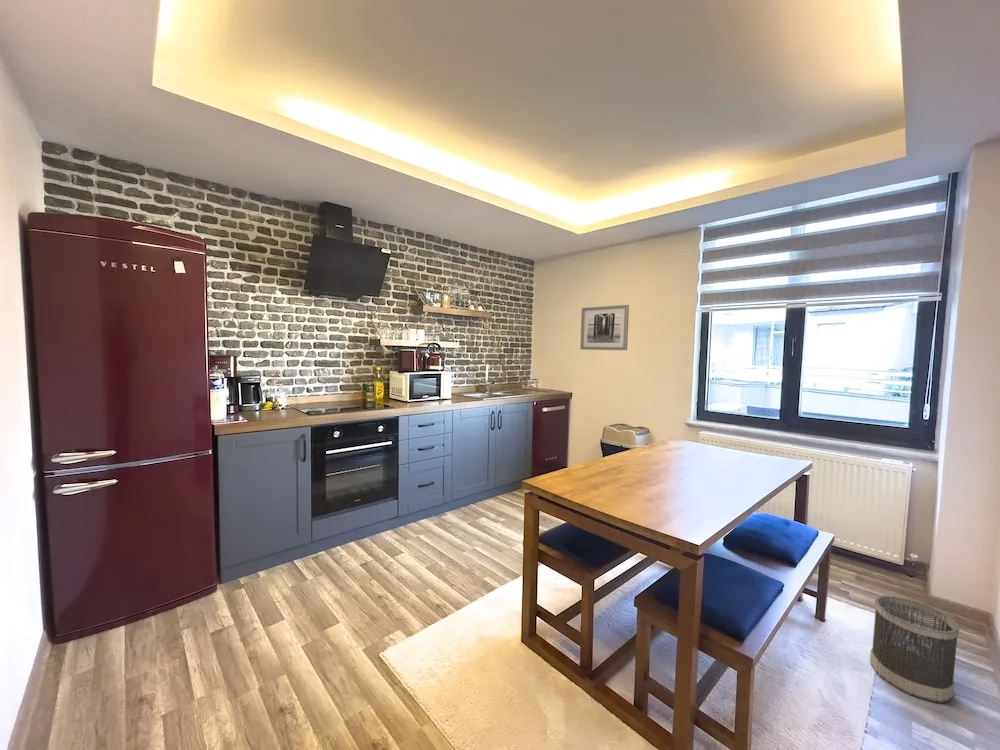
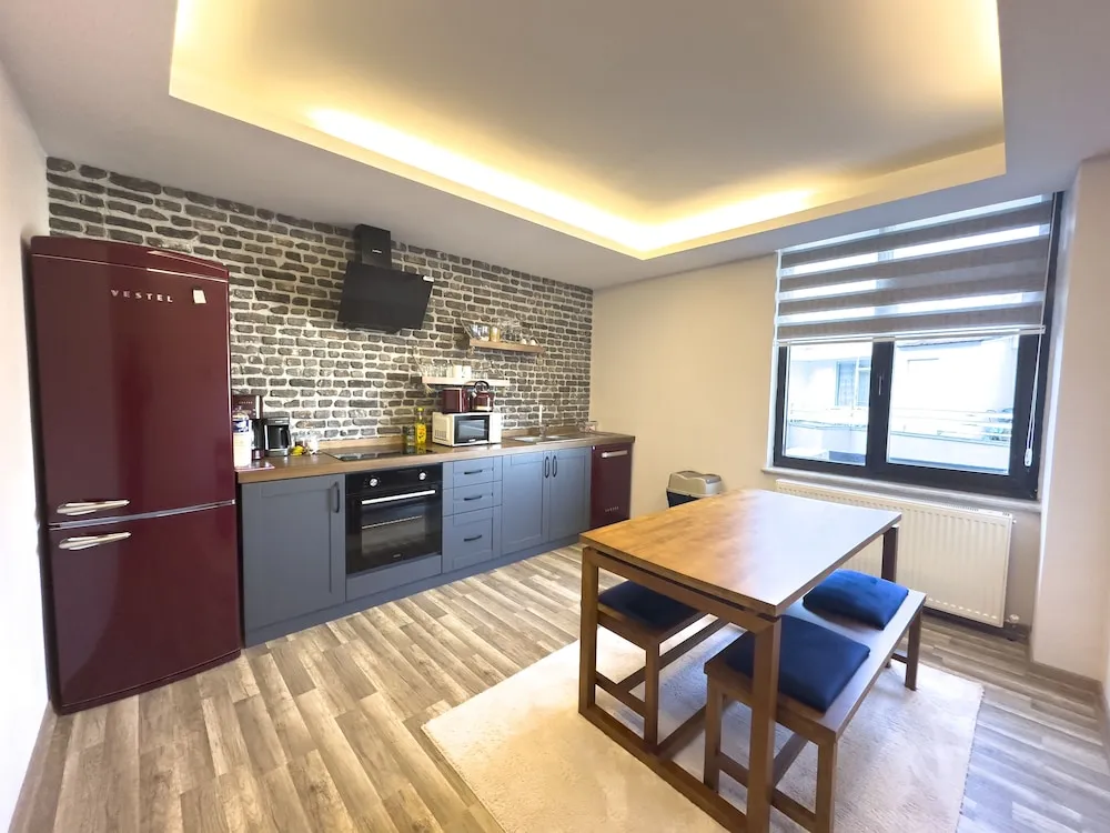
- wall art (603, 328)
- wastebasket (912, 645)
